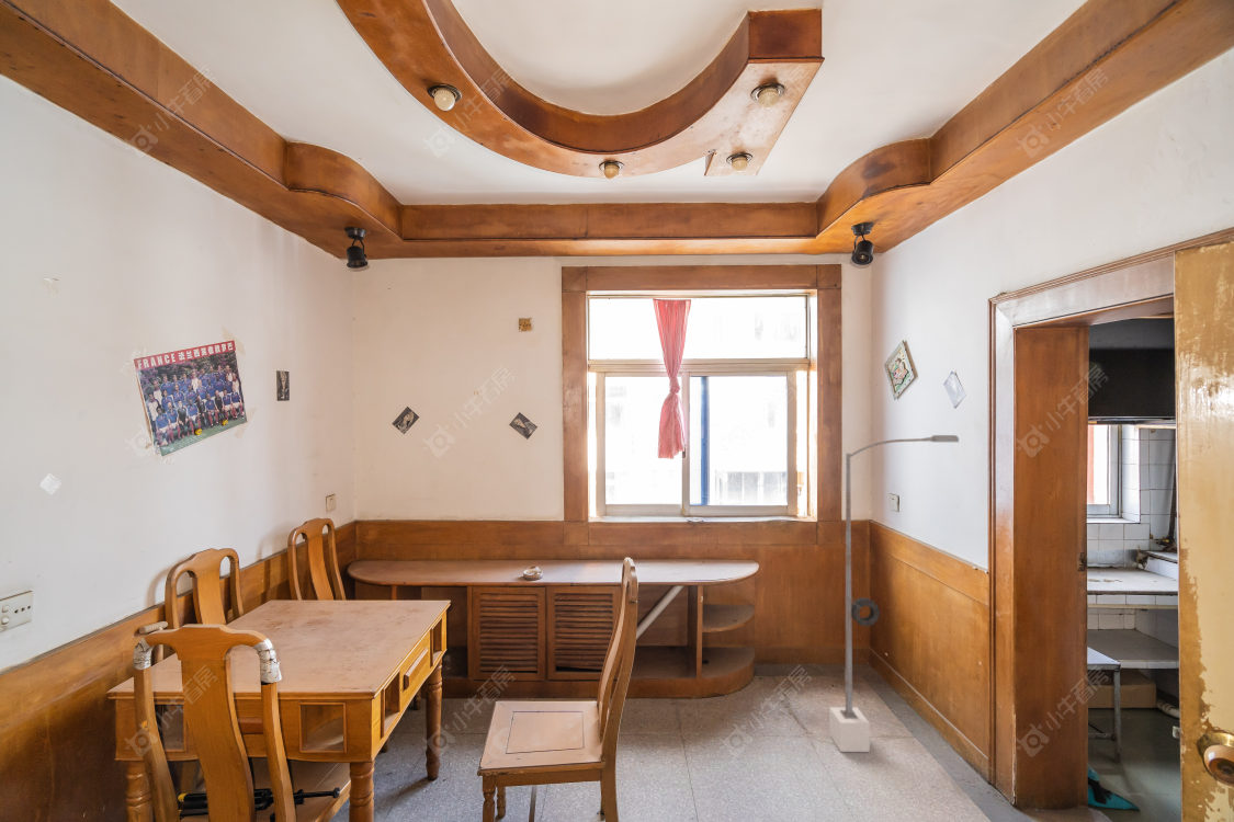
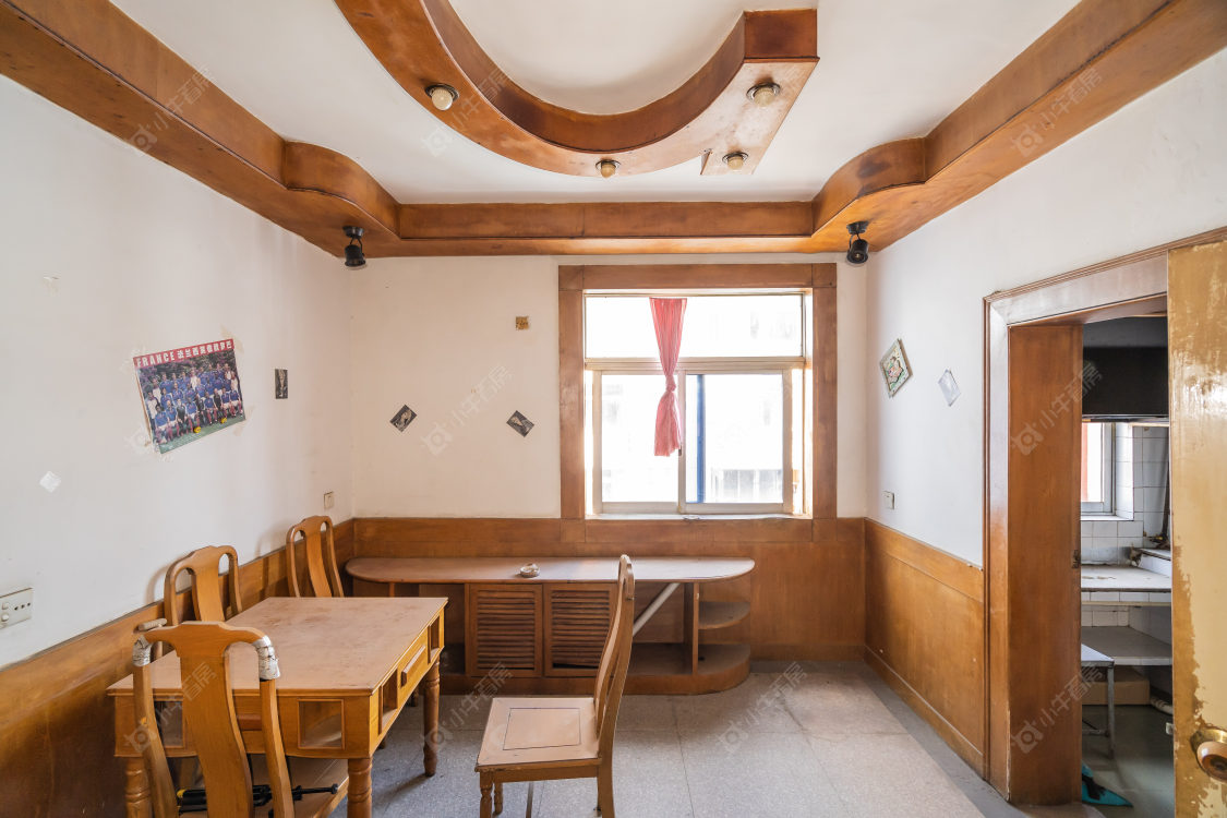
- street lamp (876, 605)
